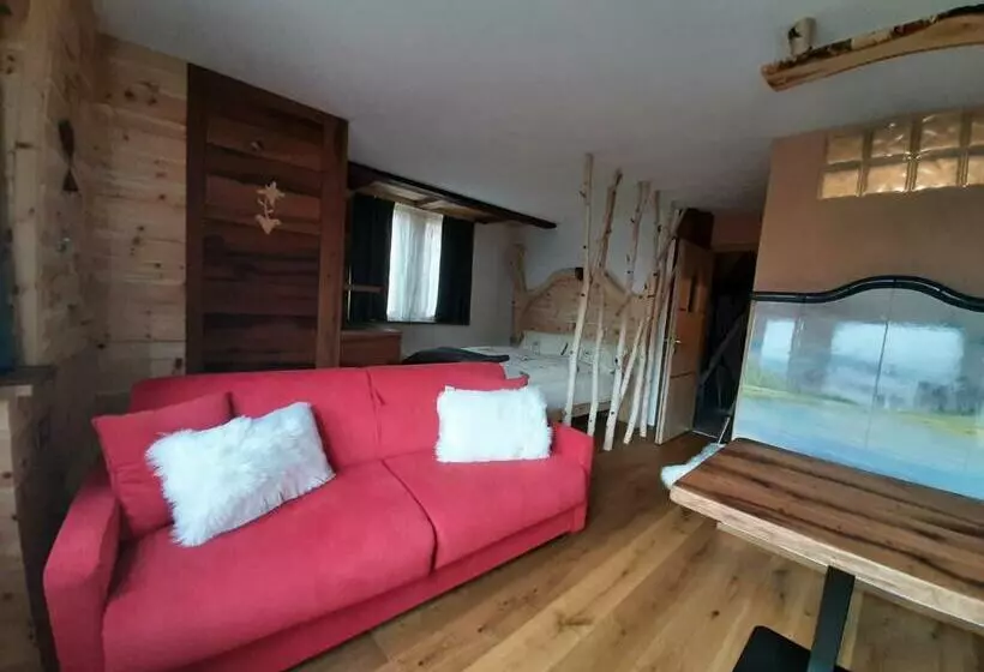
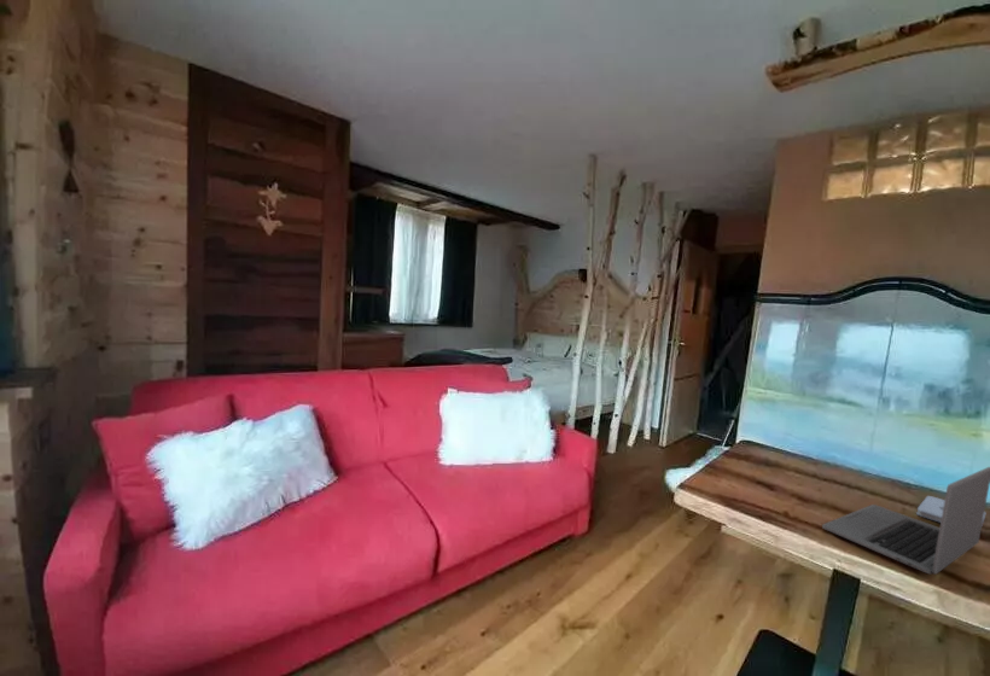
+ laptop (898, 513)
+ notepad (942, 513)
